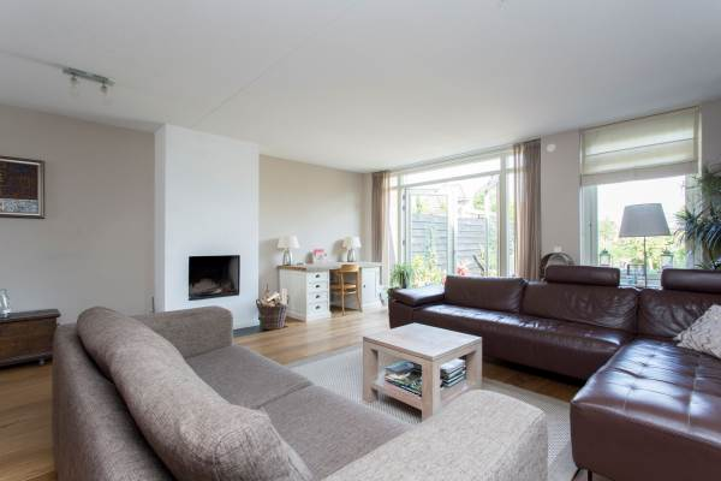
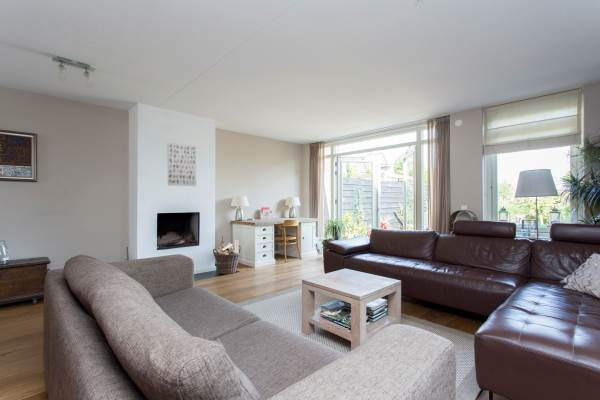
+ wall art (182, 165)
